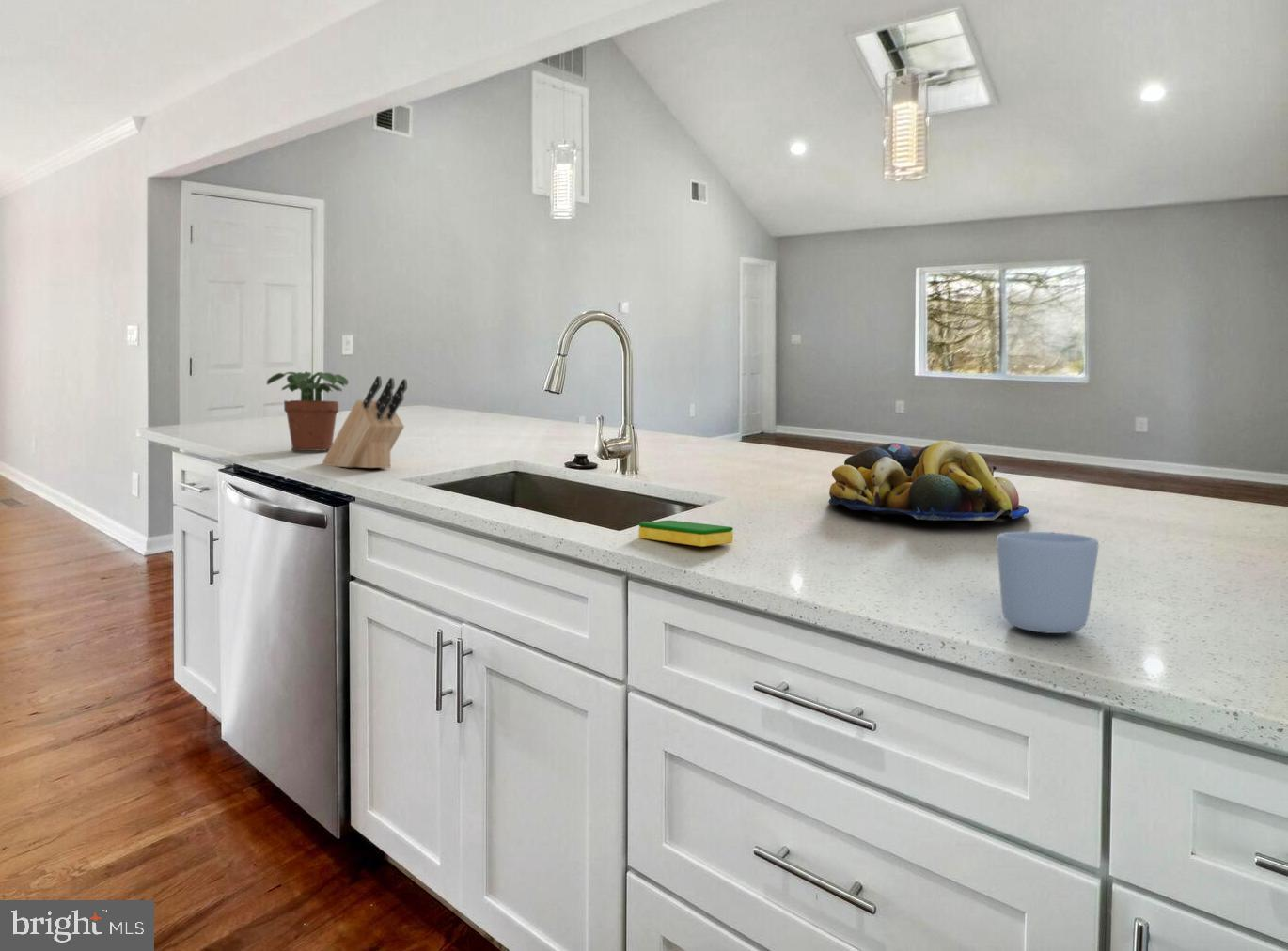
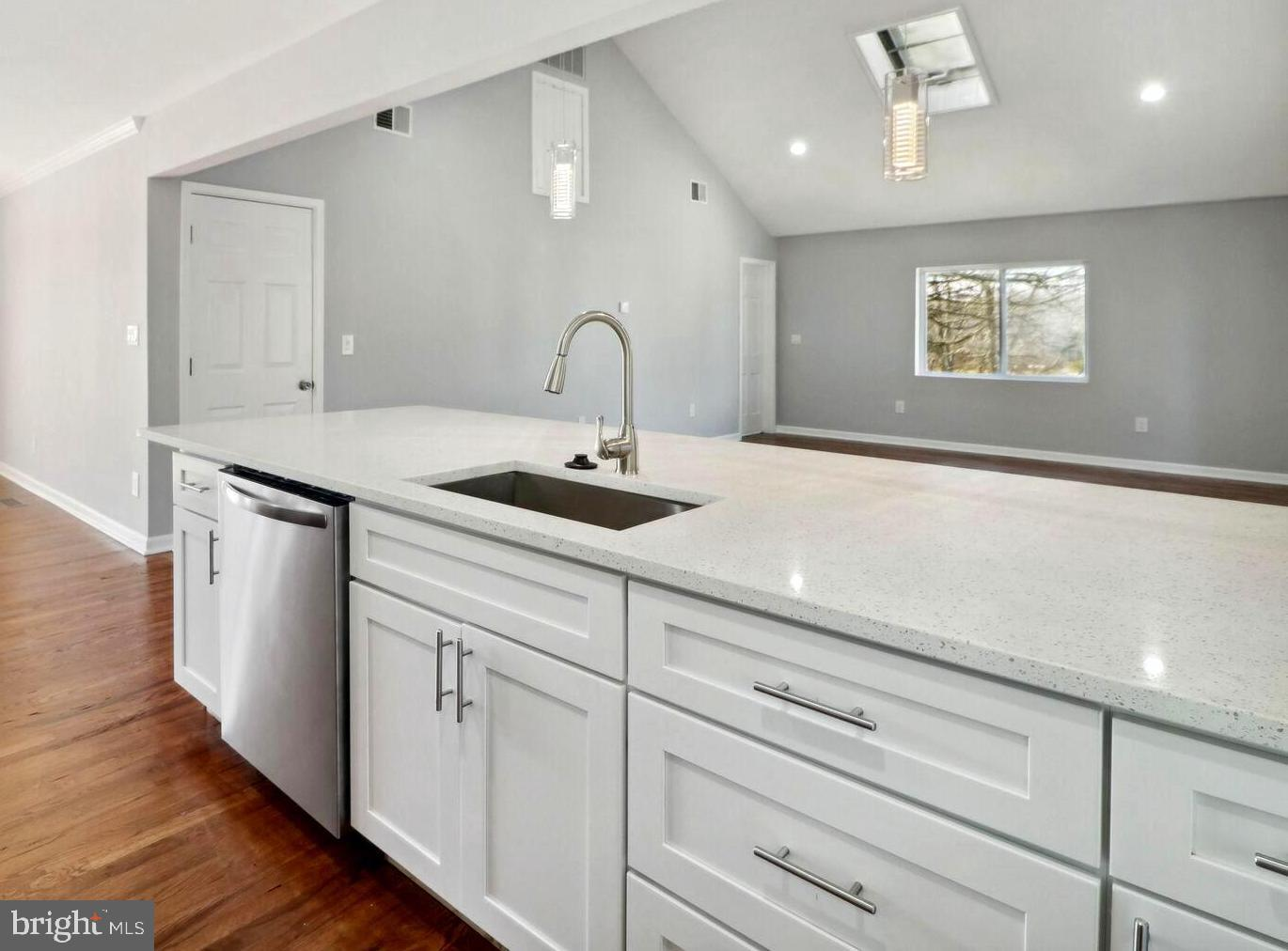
- dish sponge (684, 532)
- potted plant (307, 411)
- mug (1051, 580)
- knife block (367, 423)
- fruit bowl (927, 475)
